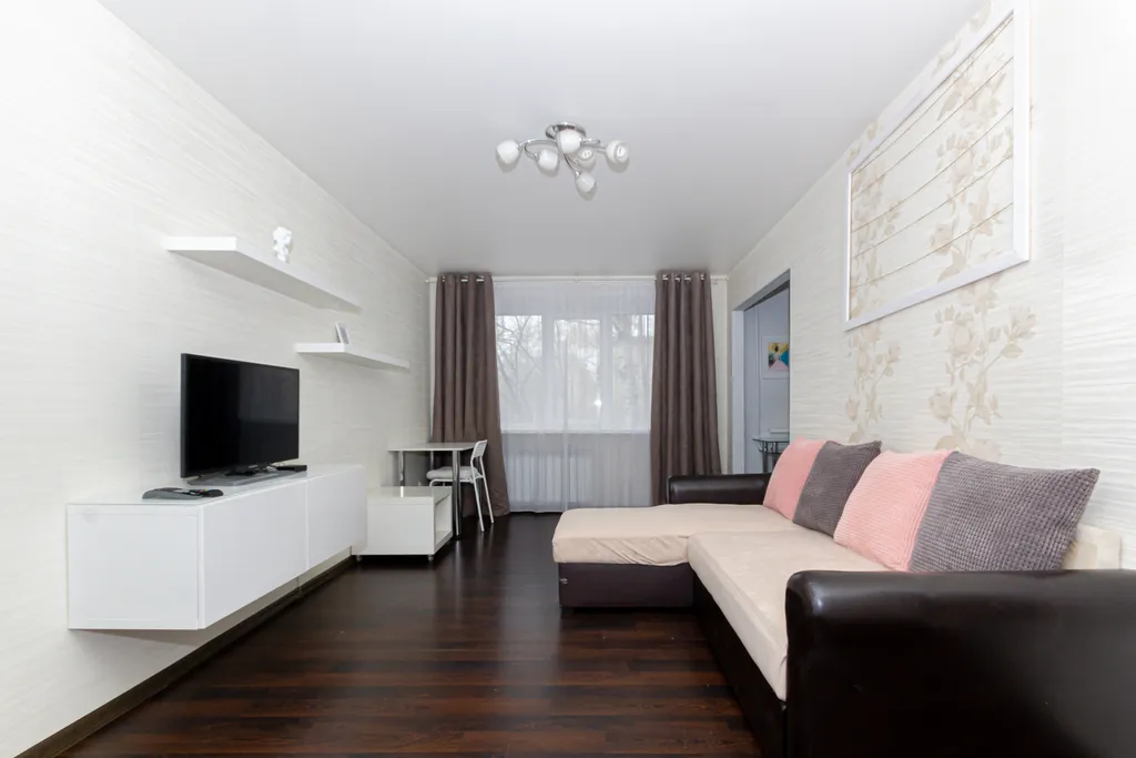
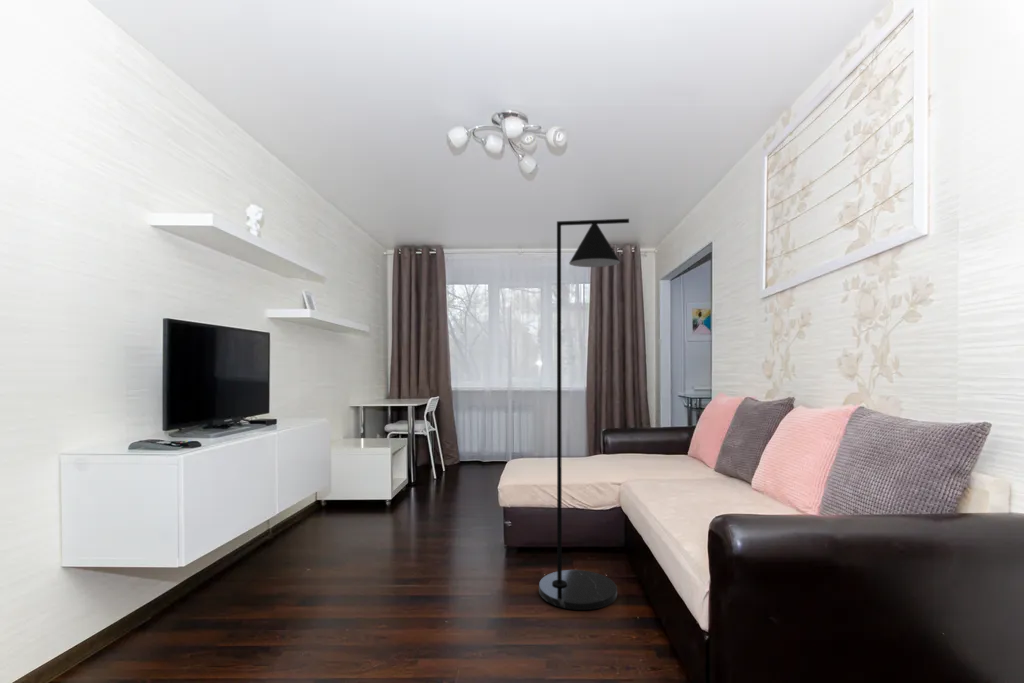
+ floor lamp (560, 405)
